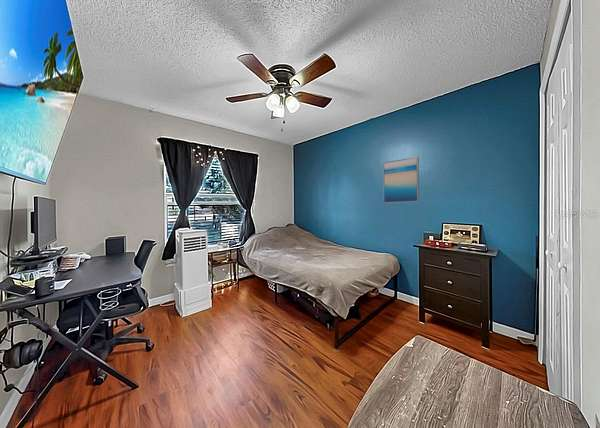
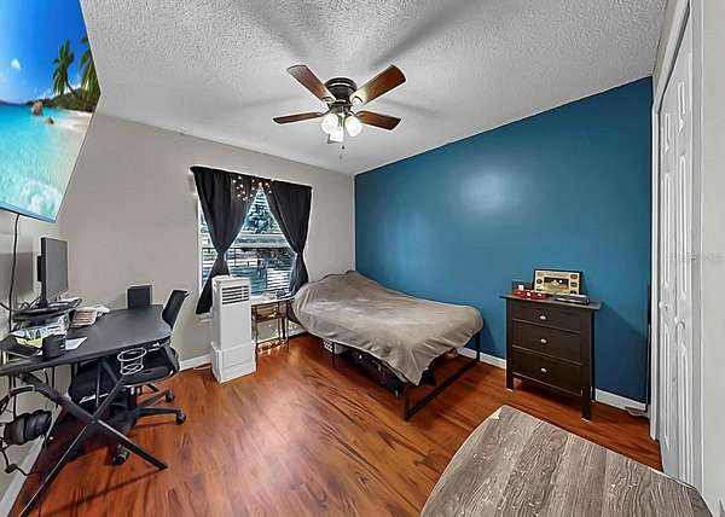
- wall art (400, 181)
